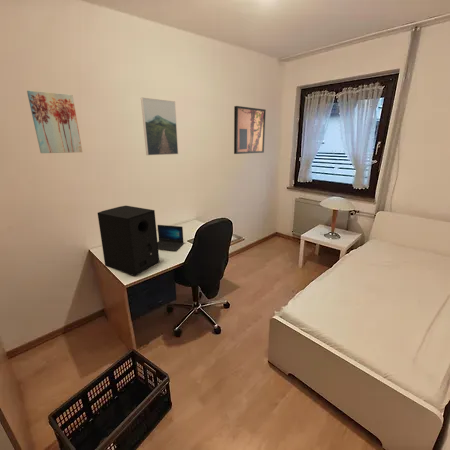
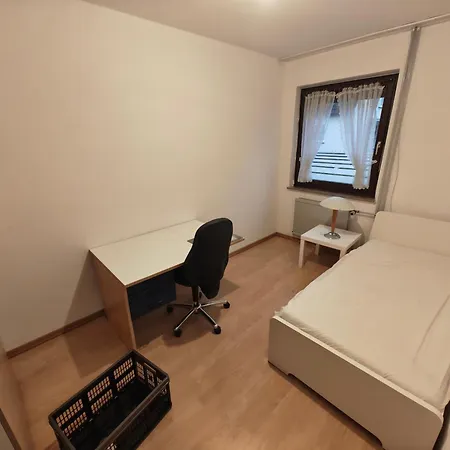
- speaker (130, 238)
- wall art (56, 123)
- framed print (160, 128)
- wall art (250, 131)
- laptop (166, 237)
